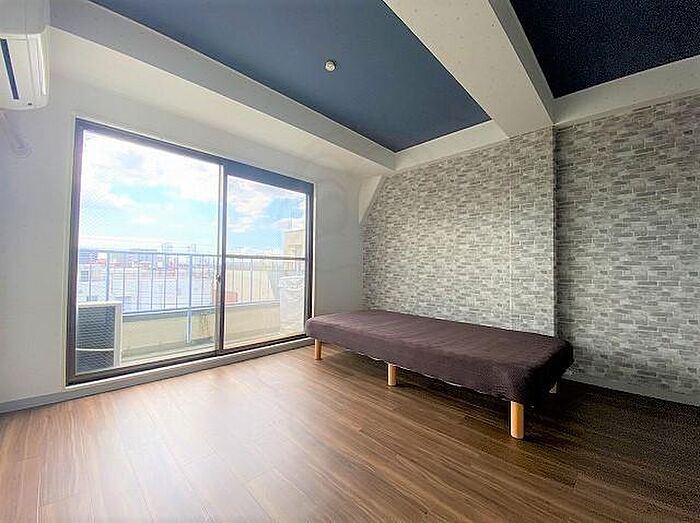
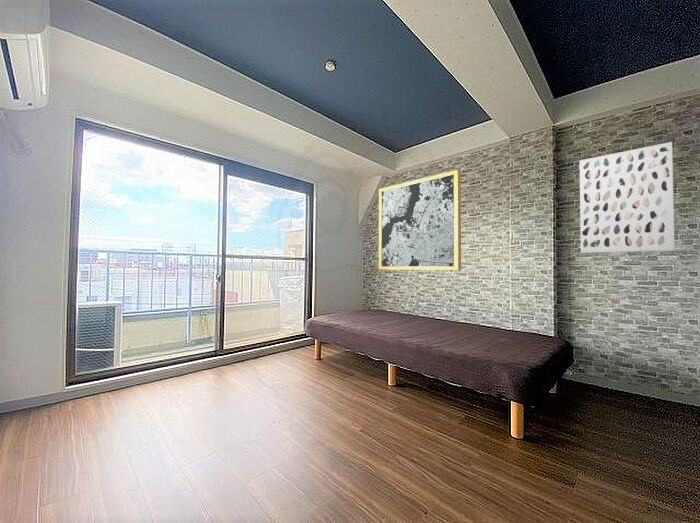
+ wall art (622, 201)
+ wall art (415, 225)
